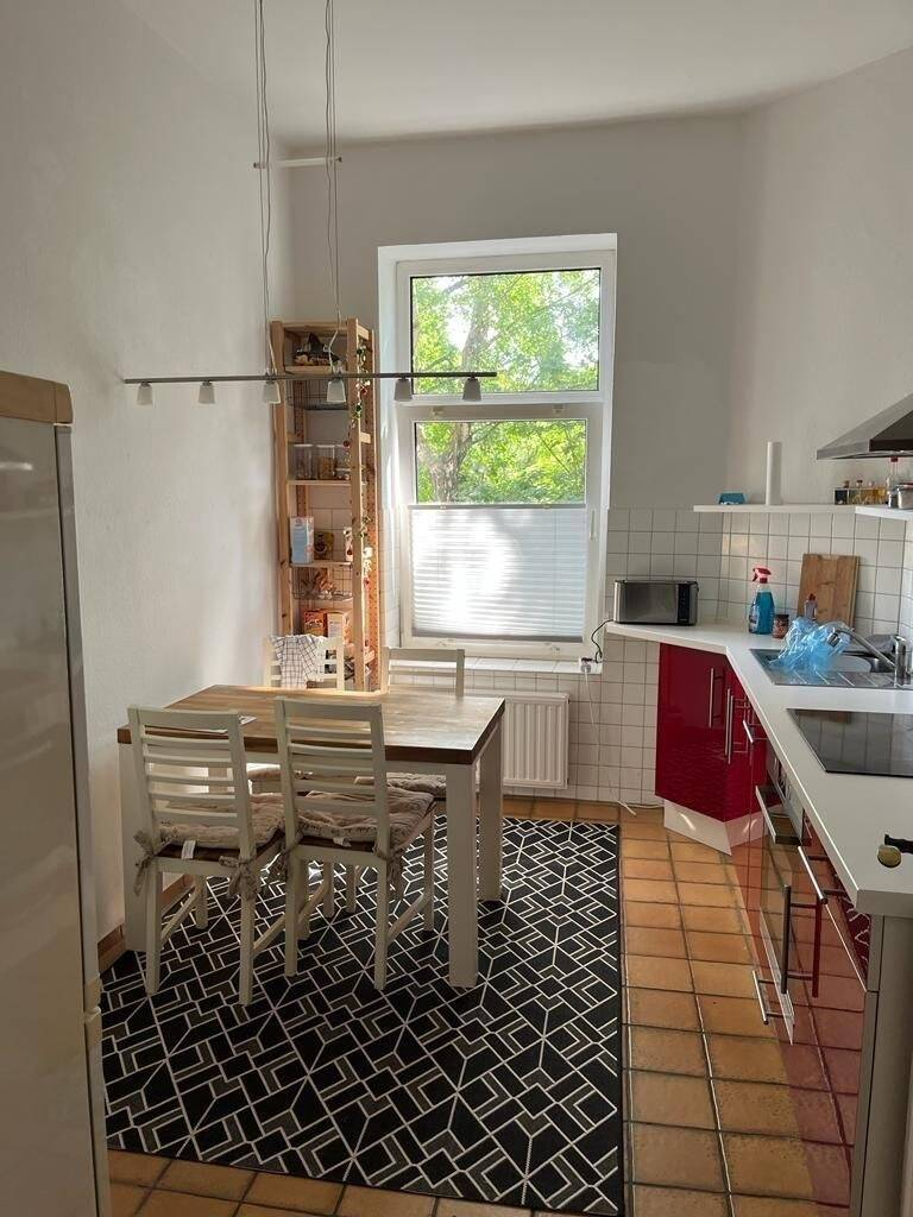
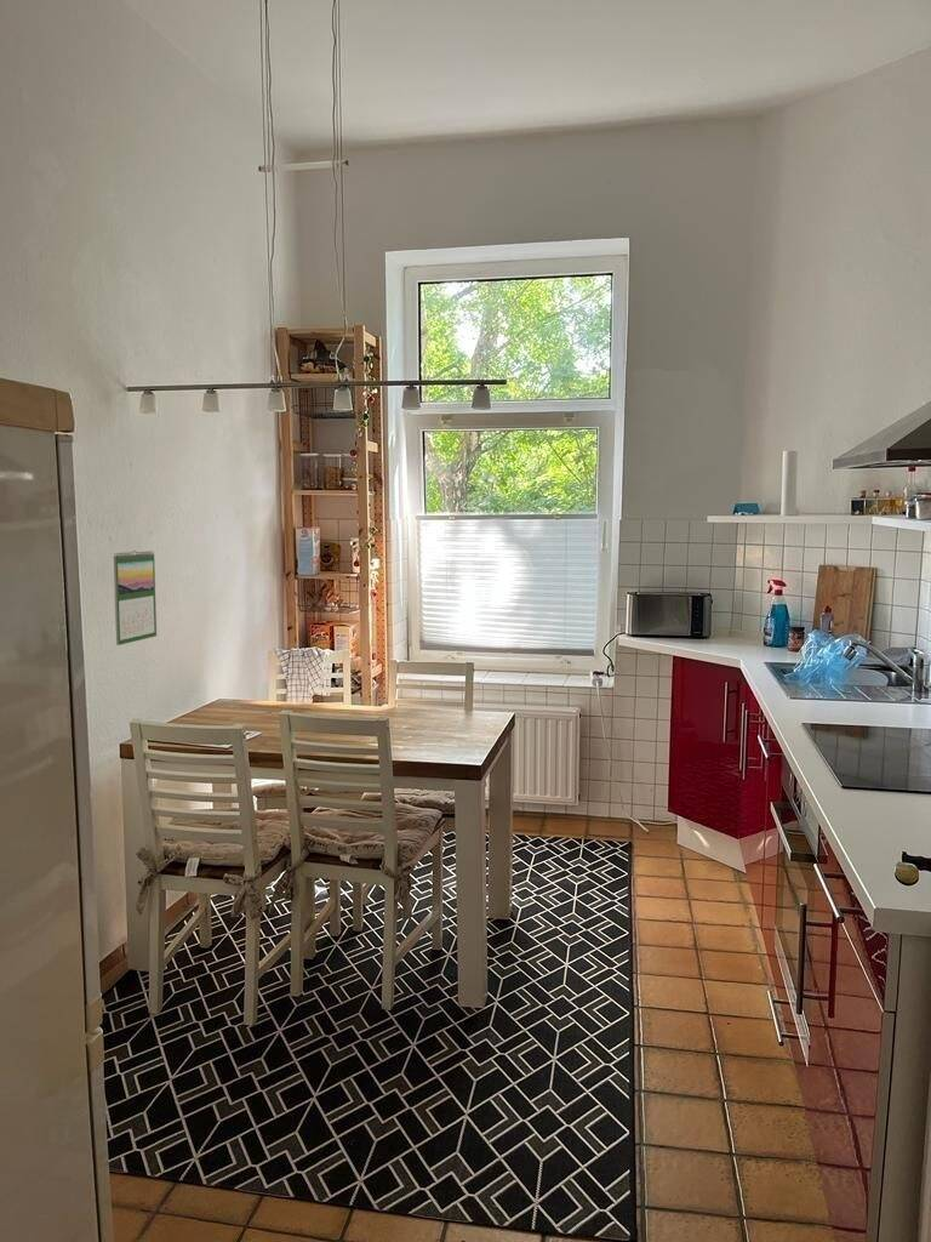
+ calendar (136, 596)
